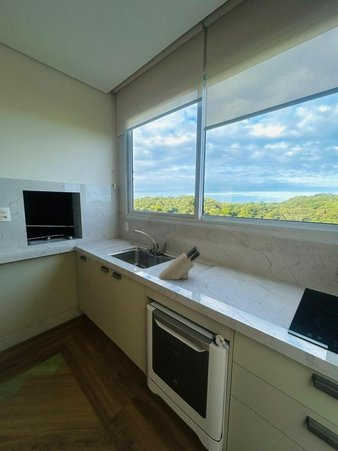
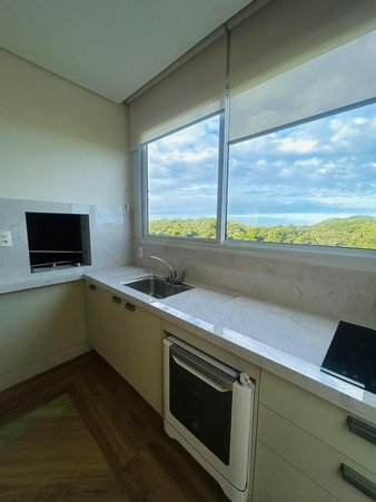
- knife block (179, 261)
